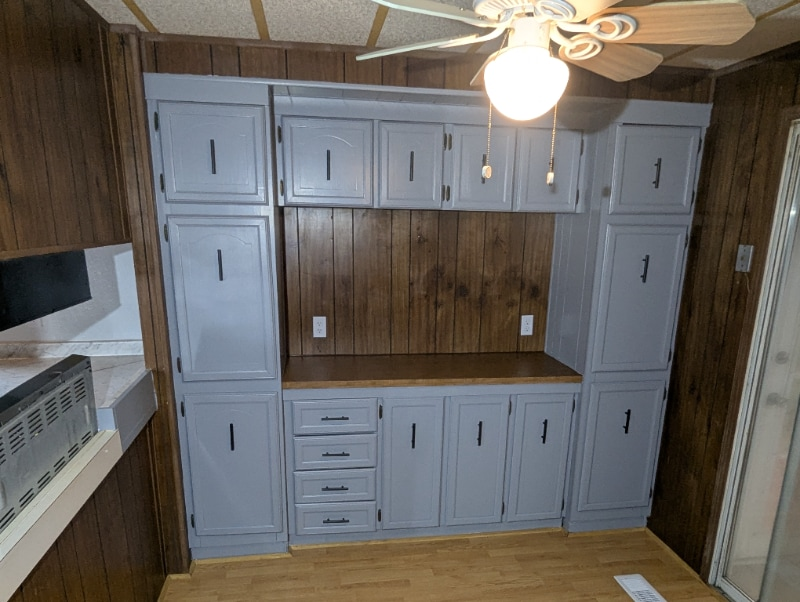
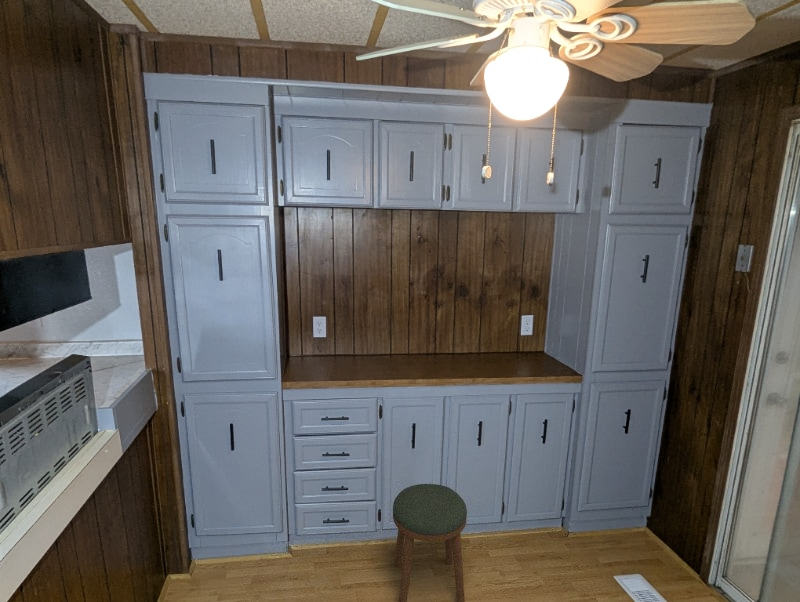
+ stool (428, 540)
